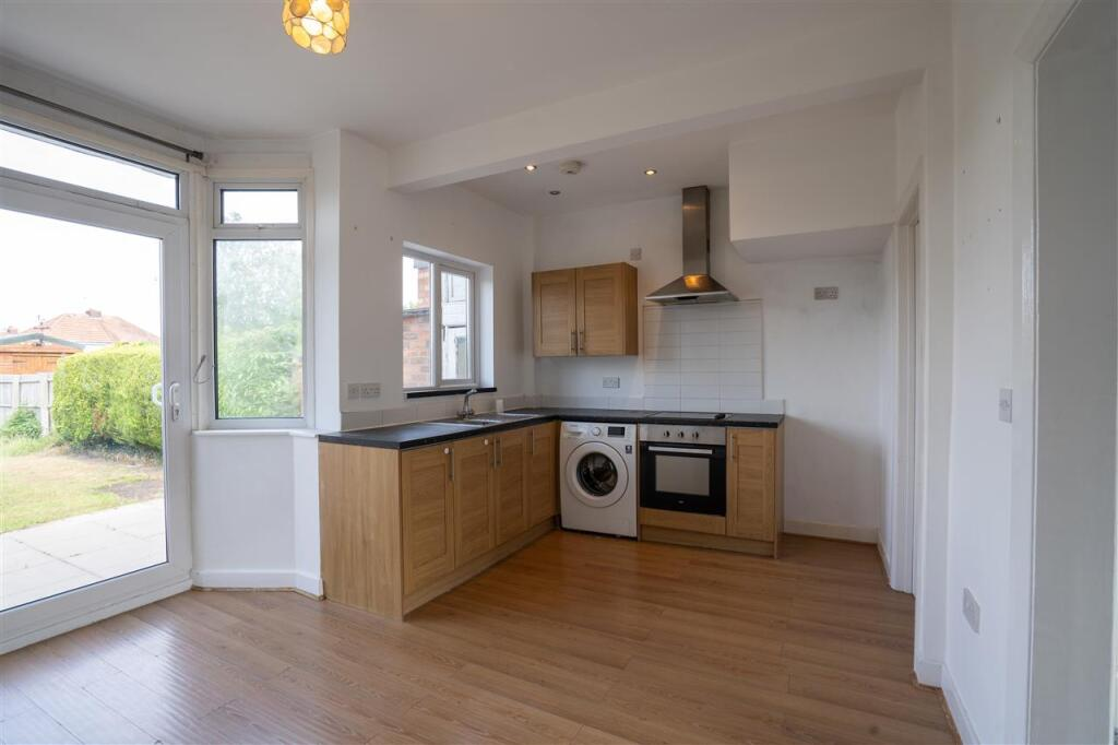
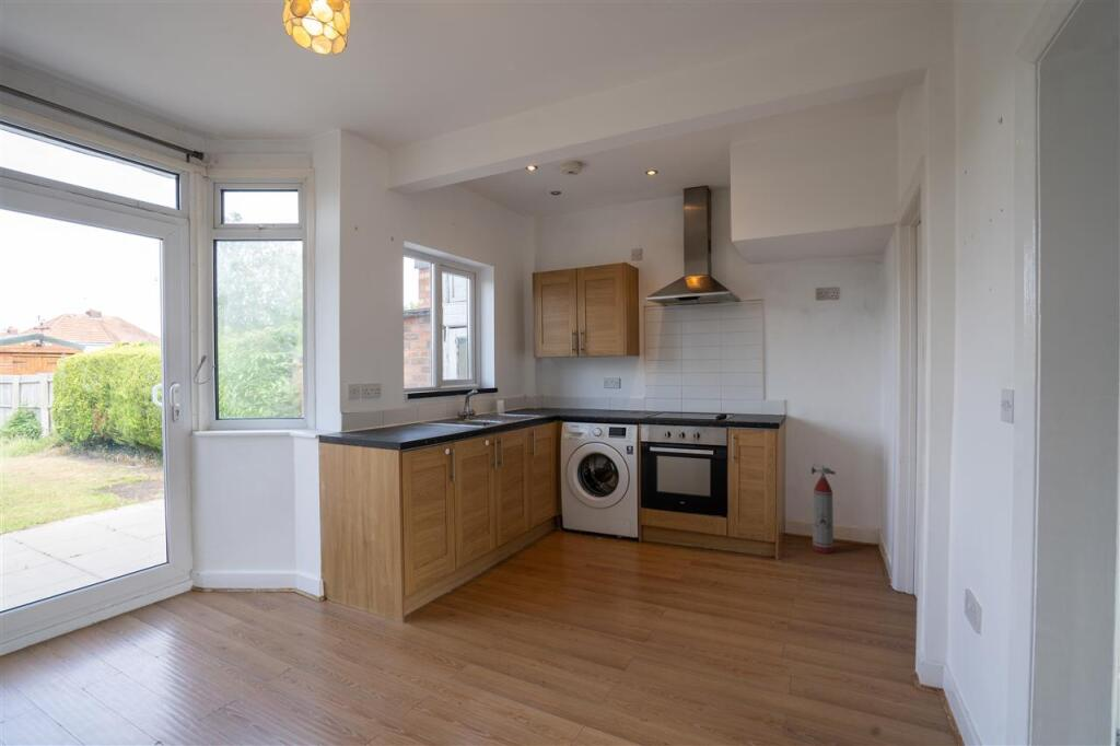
+ fire extinguisher (822, 508)
